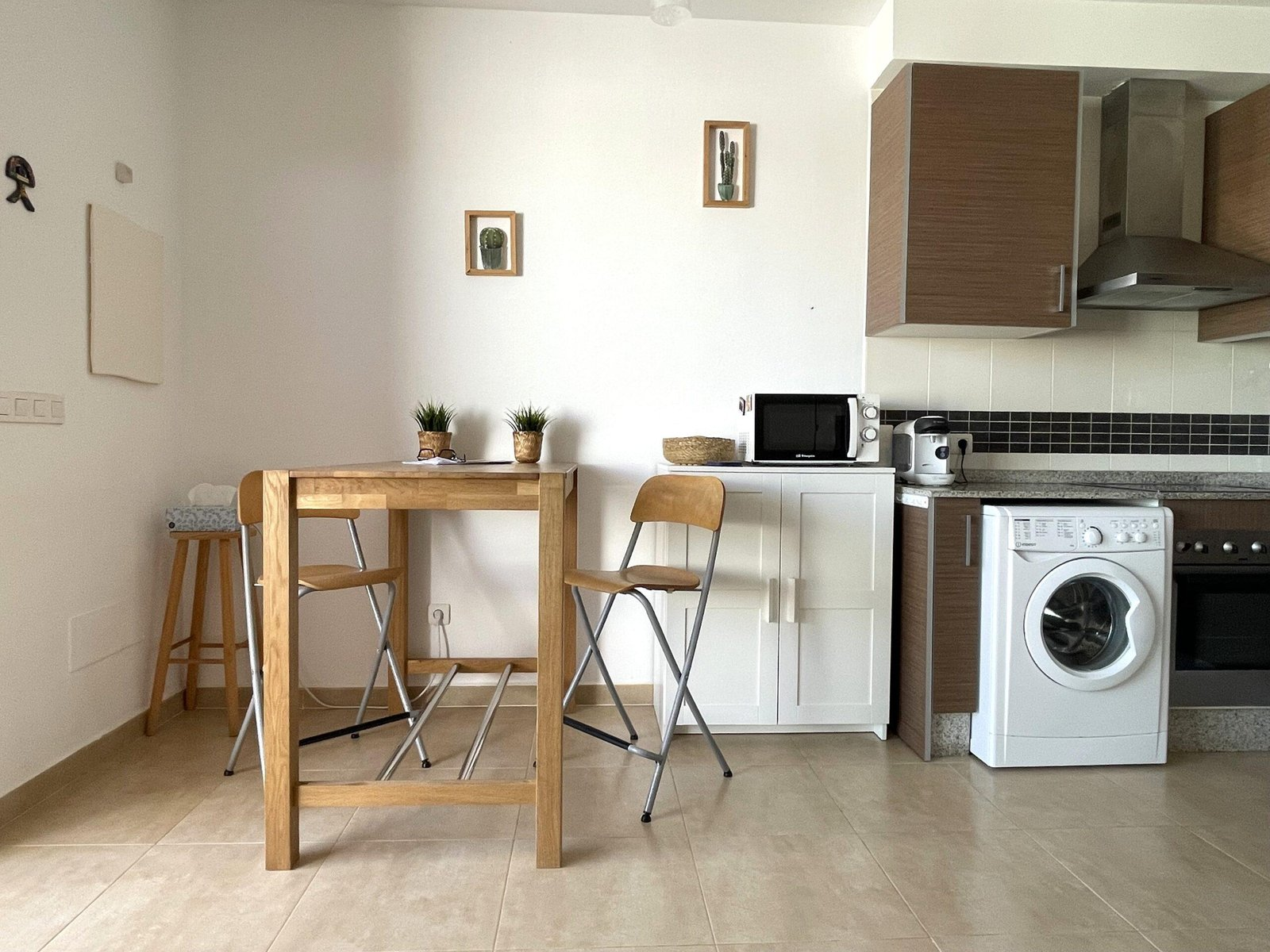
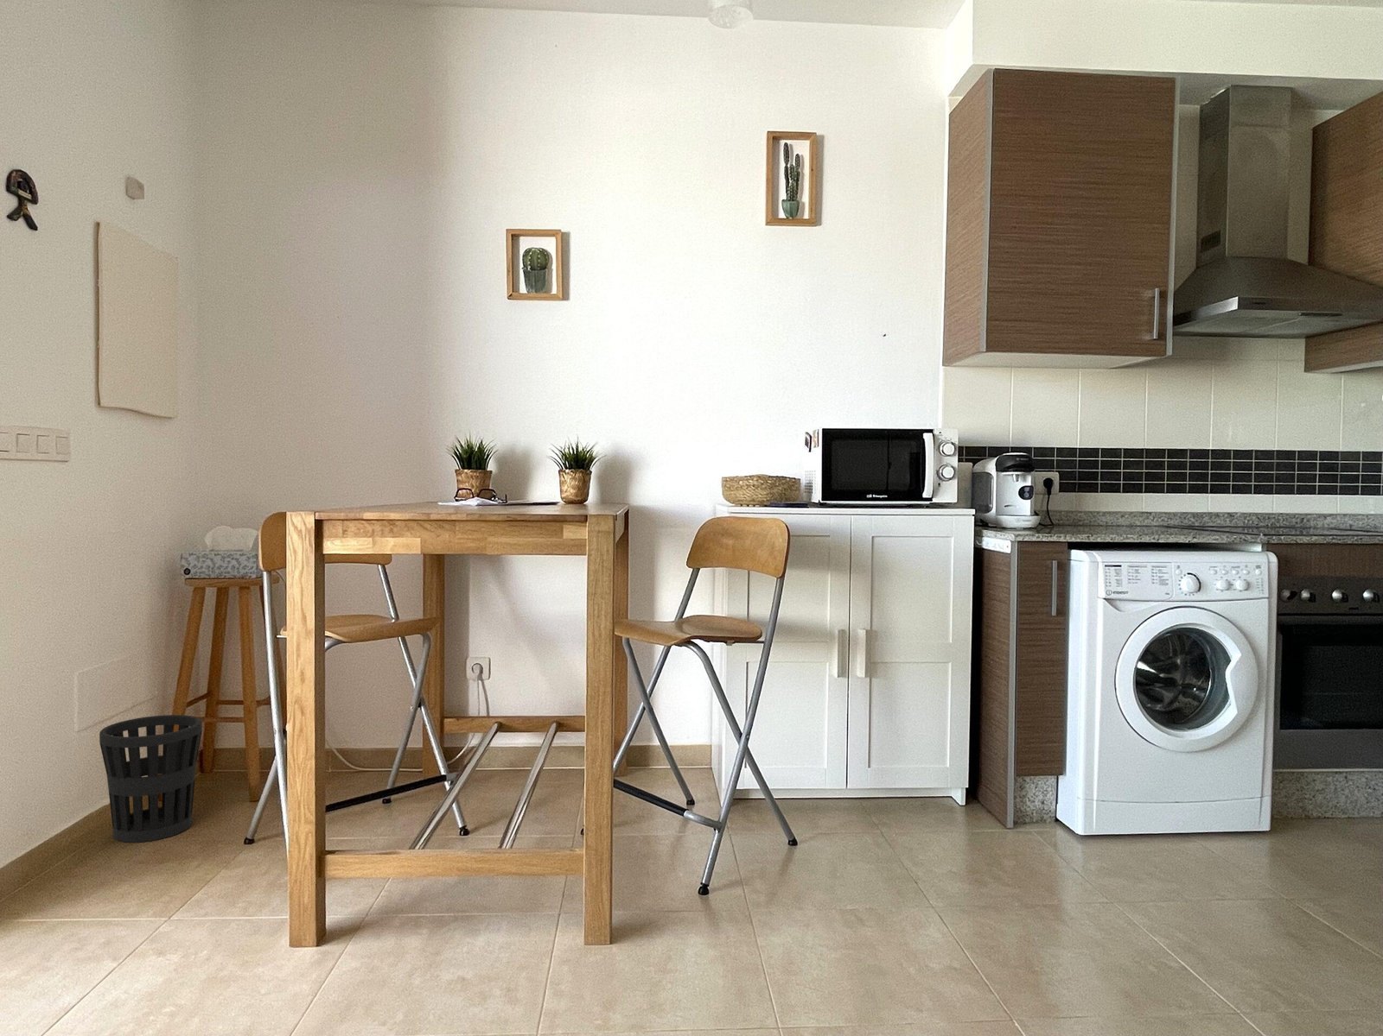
+ wastebasket (152, 777)
